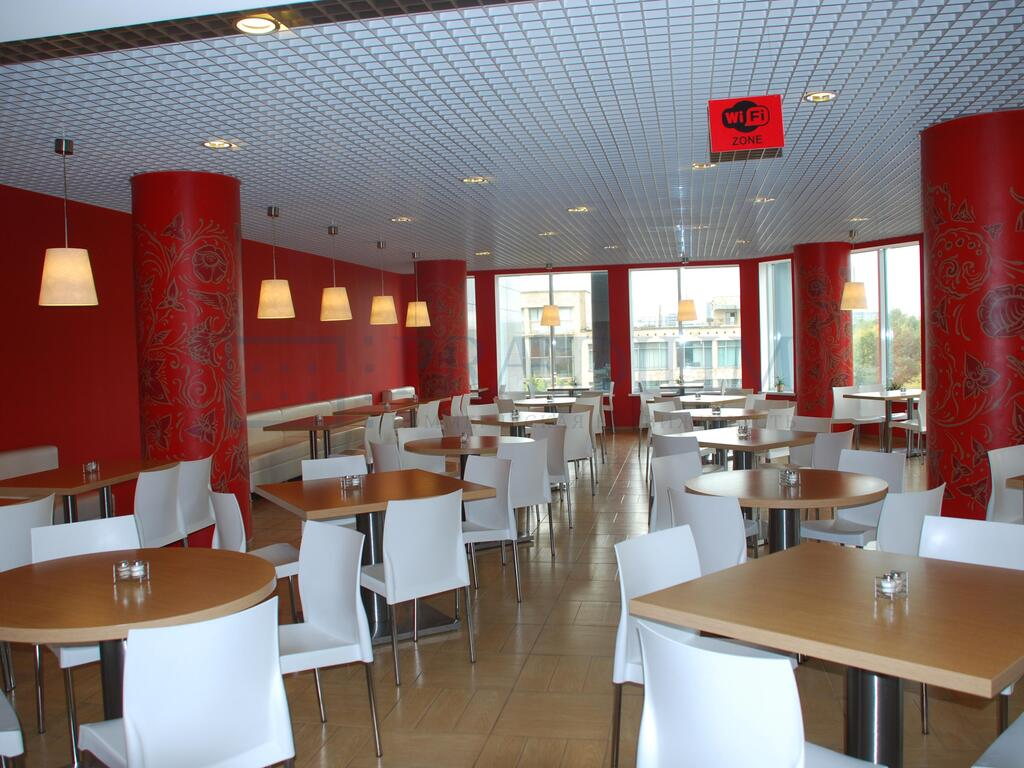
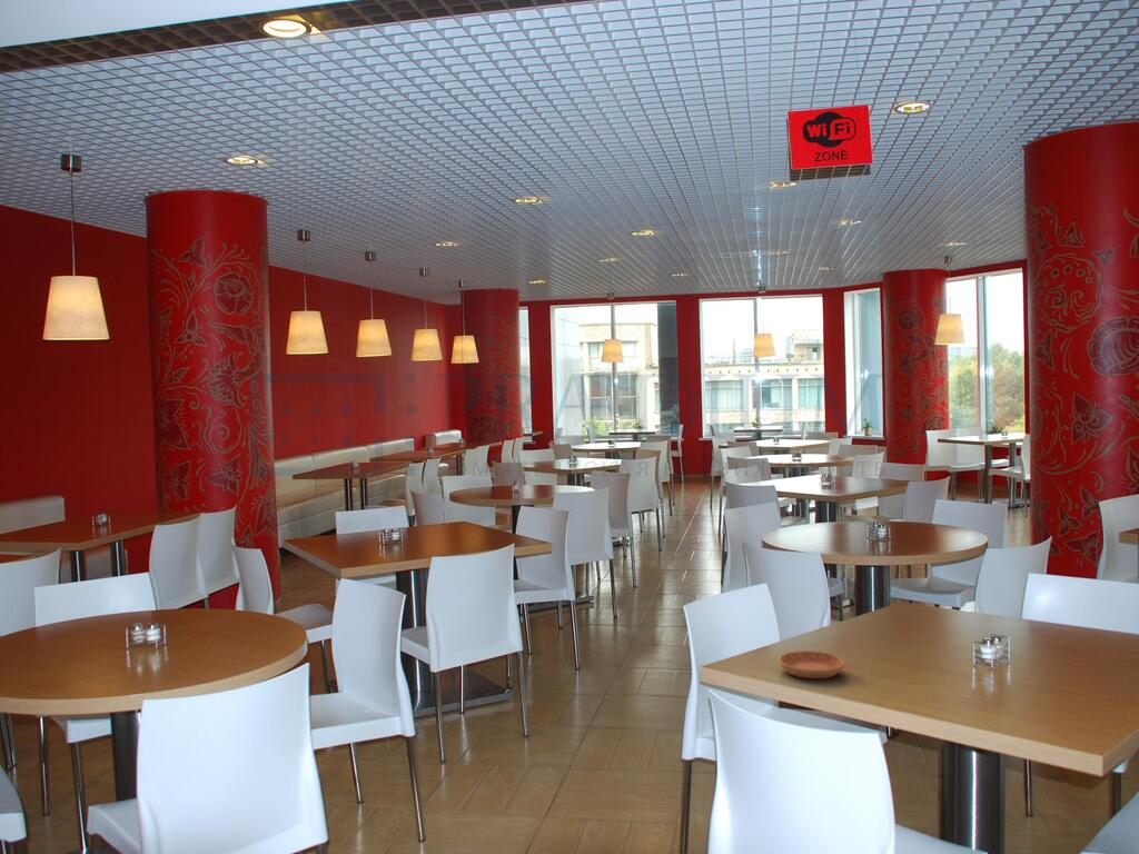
+ saucer (811, 665)
